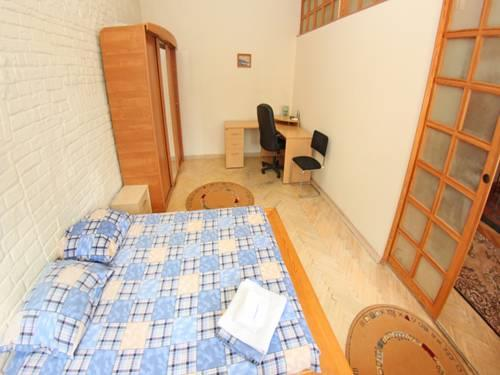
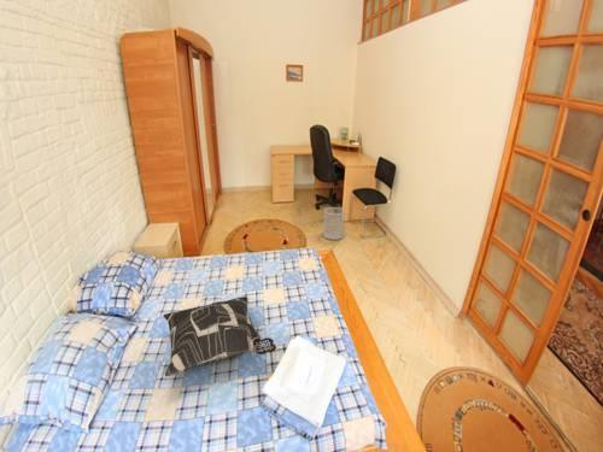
+ wastebasket (334, 223)
+ decorative pillow (216, 330)
